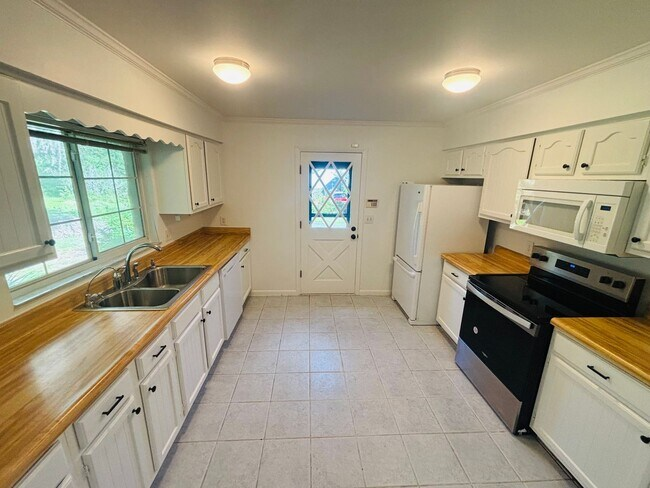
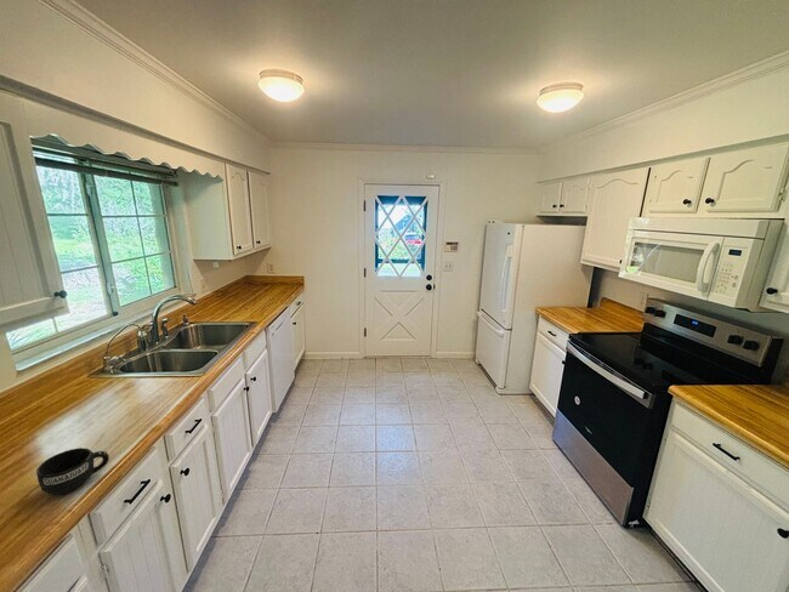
+ mug (75, 469)
